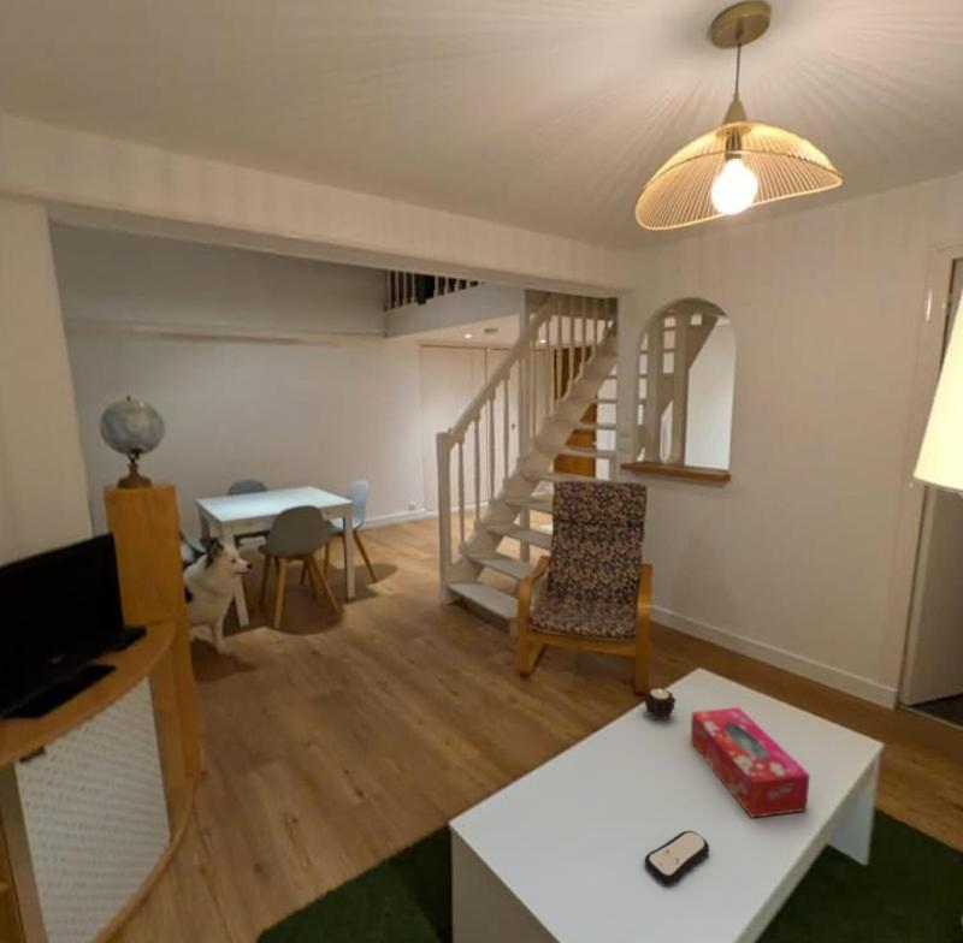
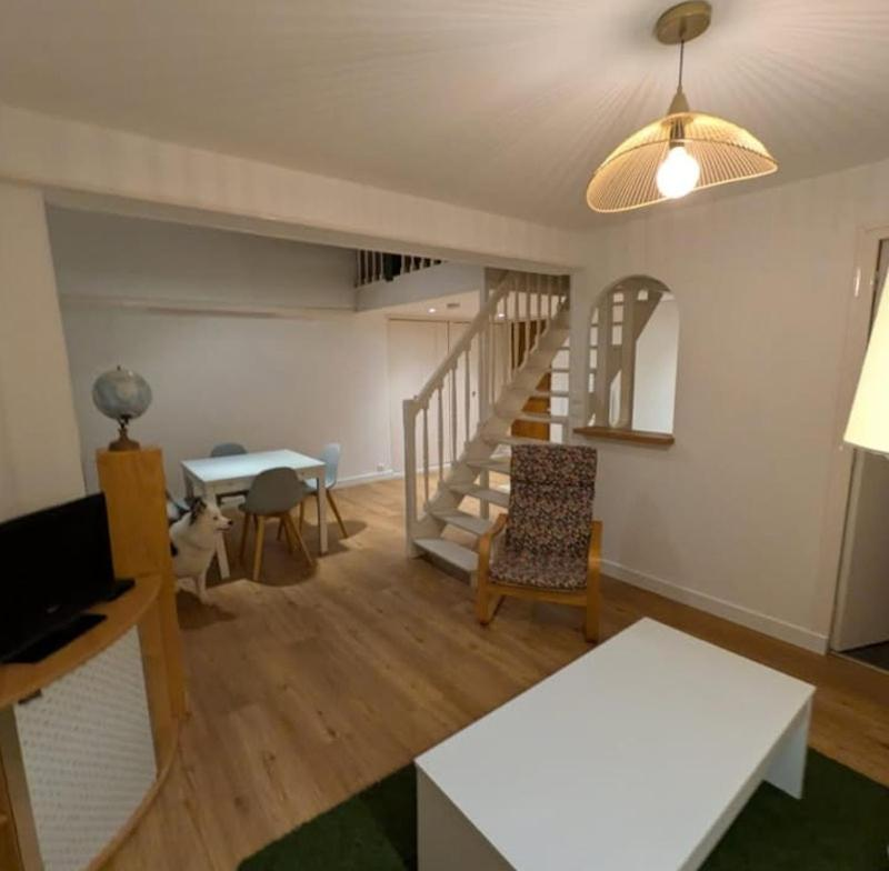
- remote control (678, 854)
- tissue box (744, 757)
- candle (658, 701)
